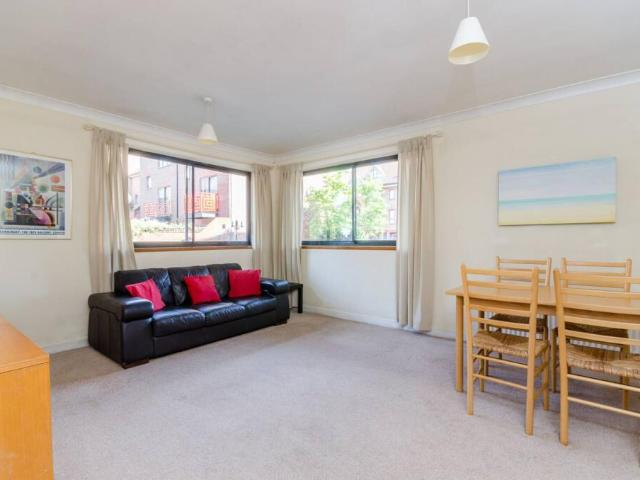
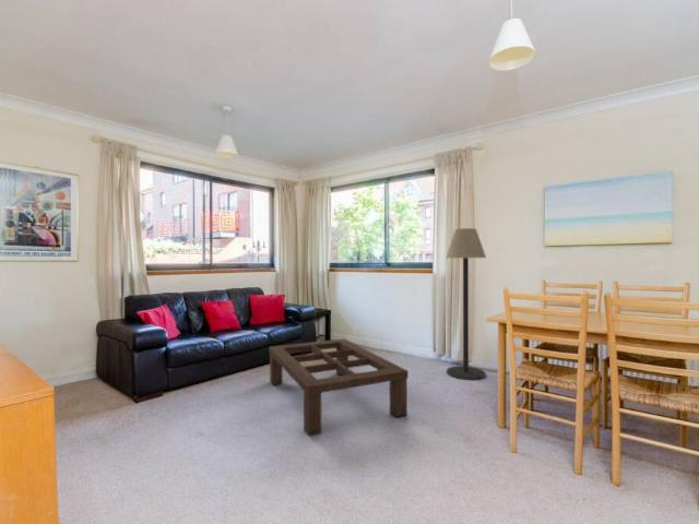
+ floor lamp (465, 301)
+ coffee table (330, 378)
